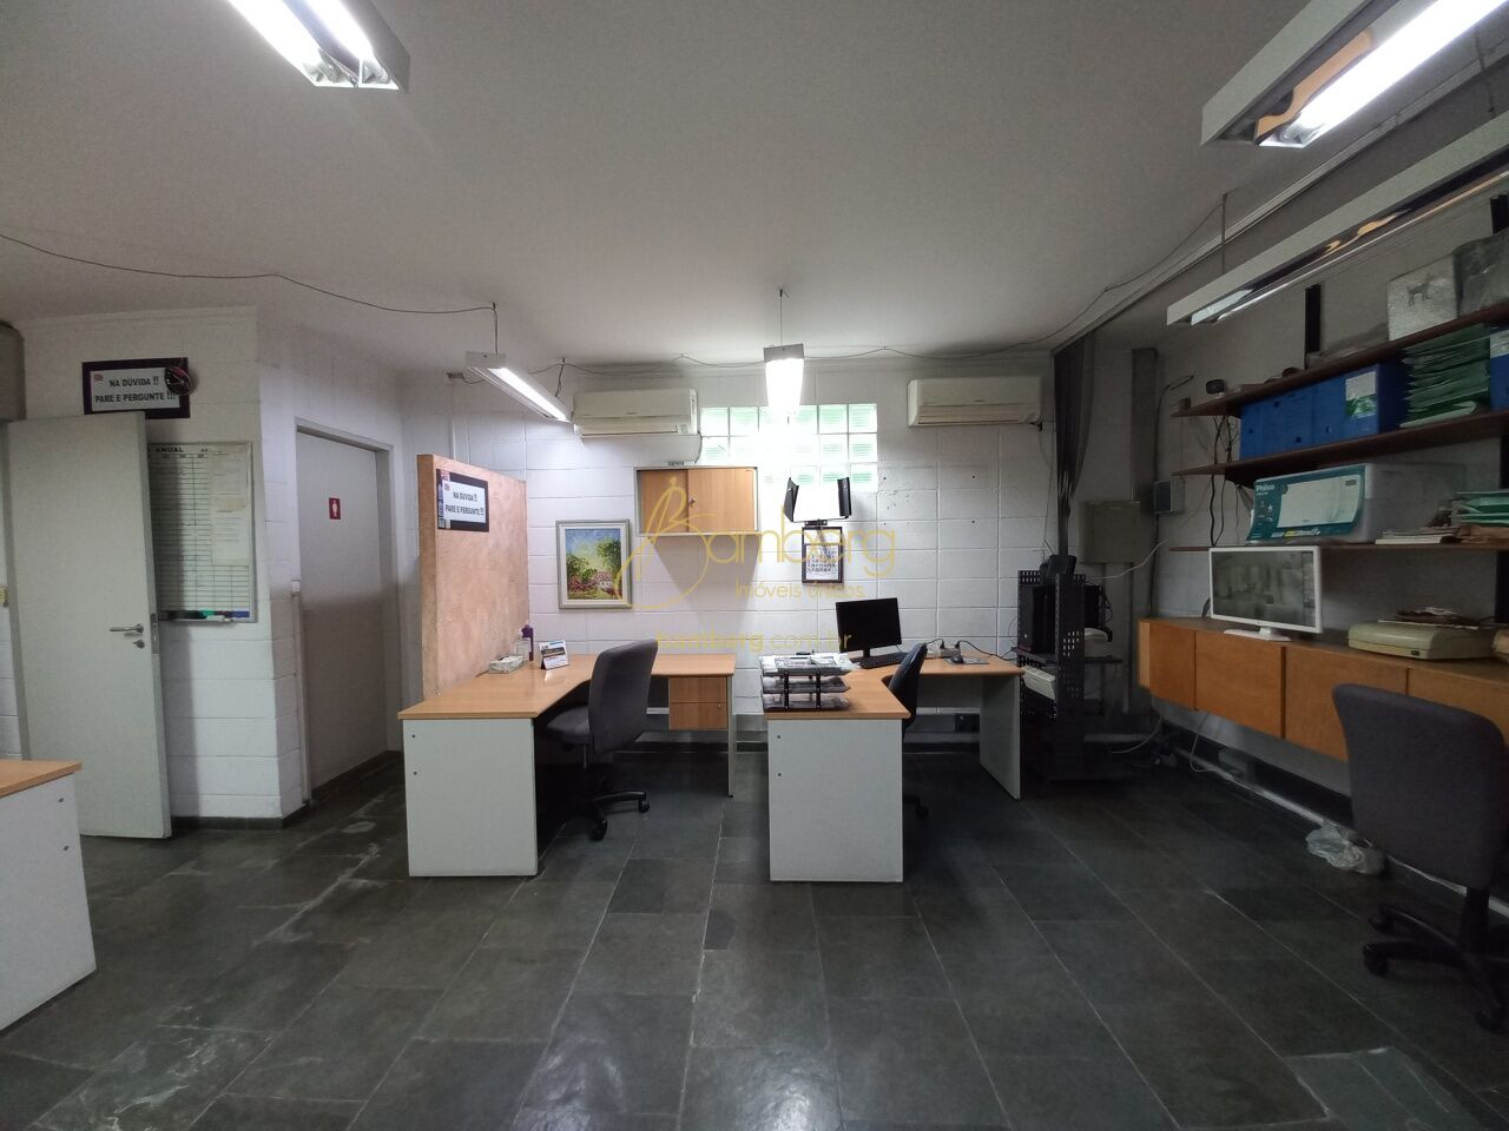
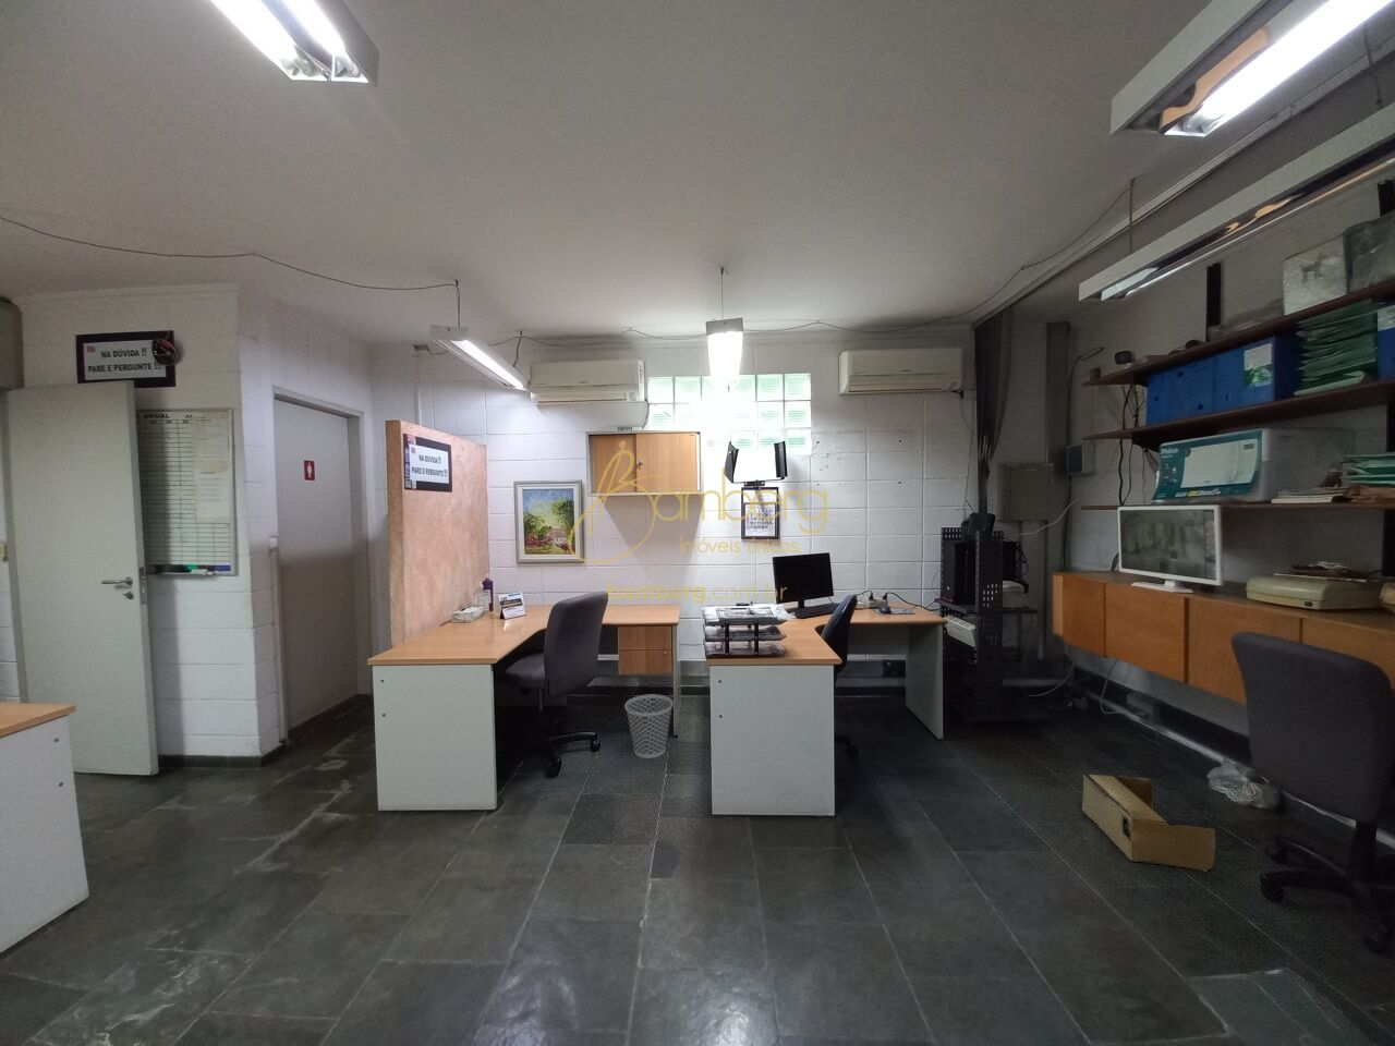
+ wastebasket (649, 726)
+ cardboard box (1141, 817)
